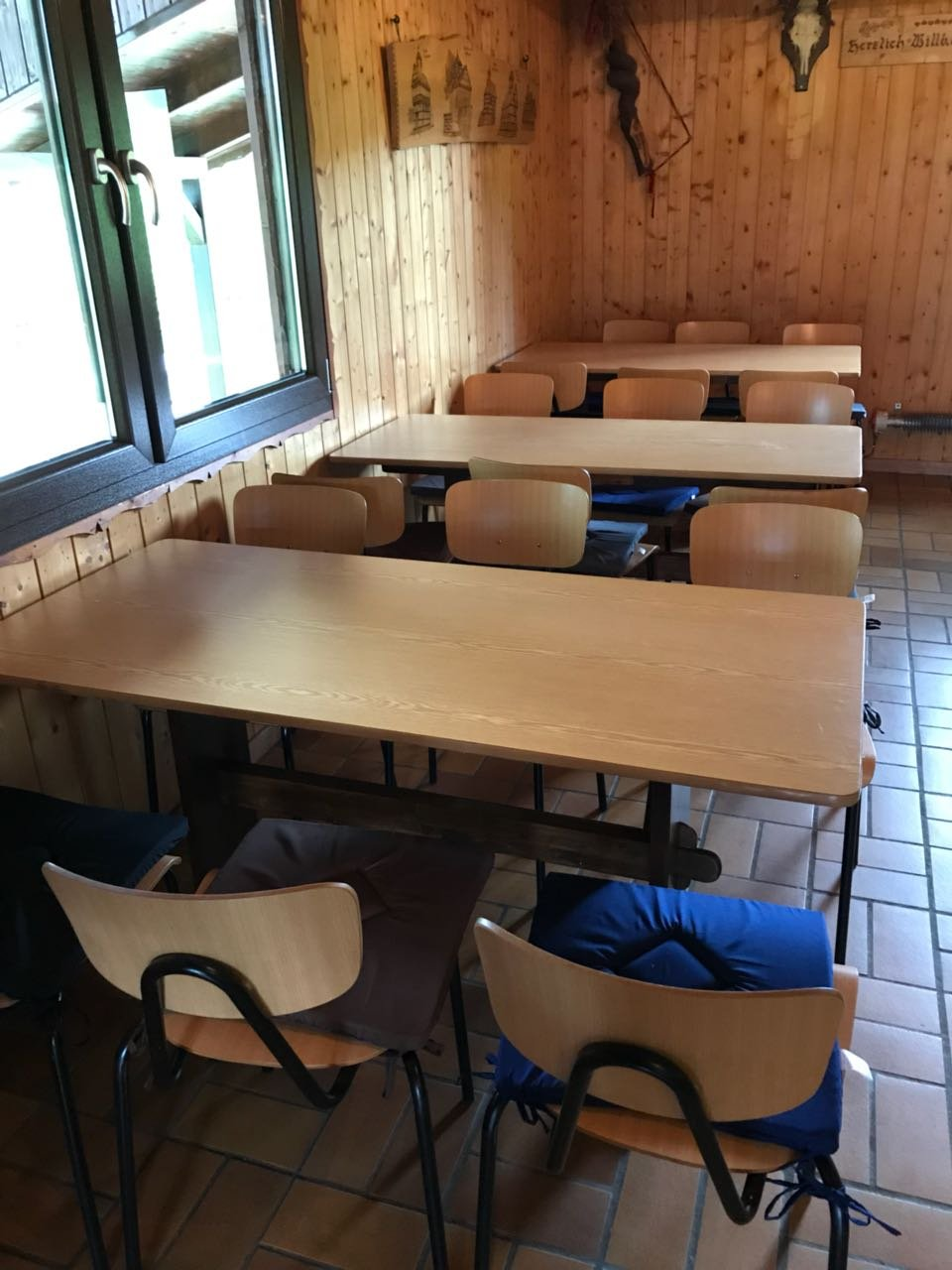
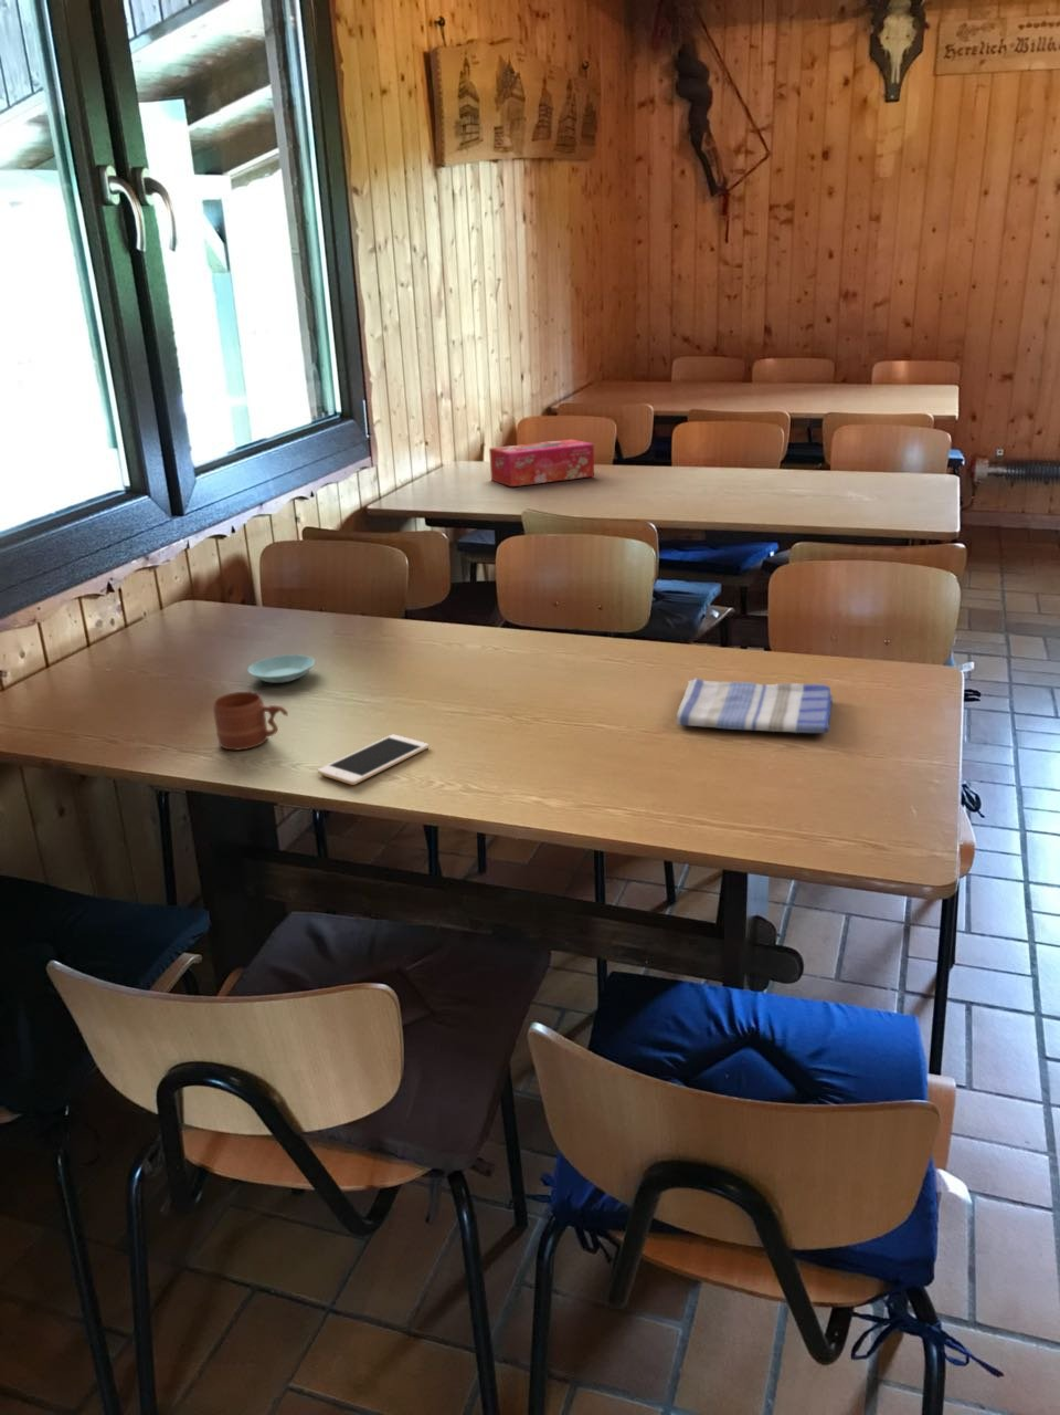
+ saucer (282, 670)
+ tissue box (541, 462)
+ mug (252, 721)
+ dish towel (754, 704)
+ cell phone (374, 759)
